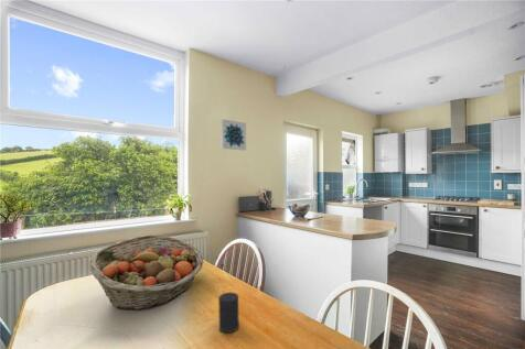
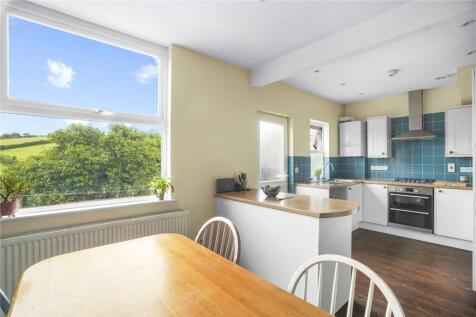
- wall art (234, 134)
- cup (228, 312)
- fruit basket (152, 266)
